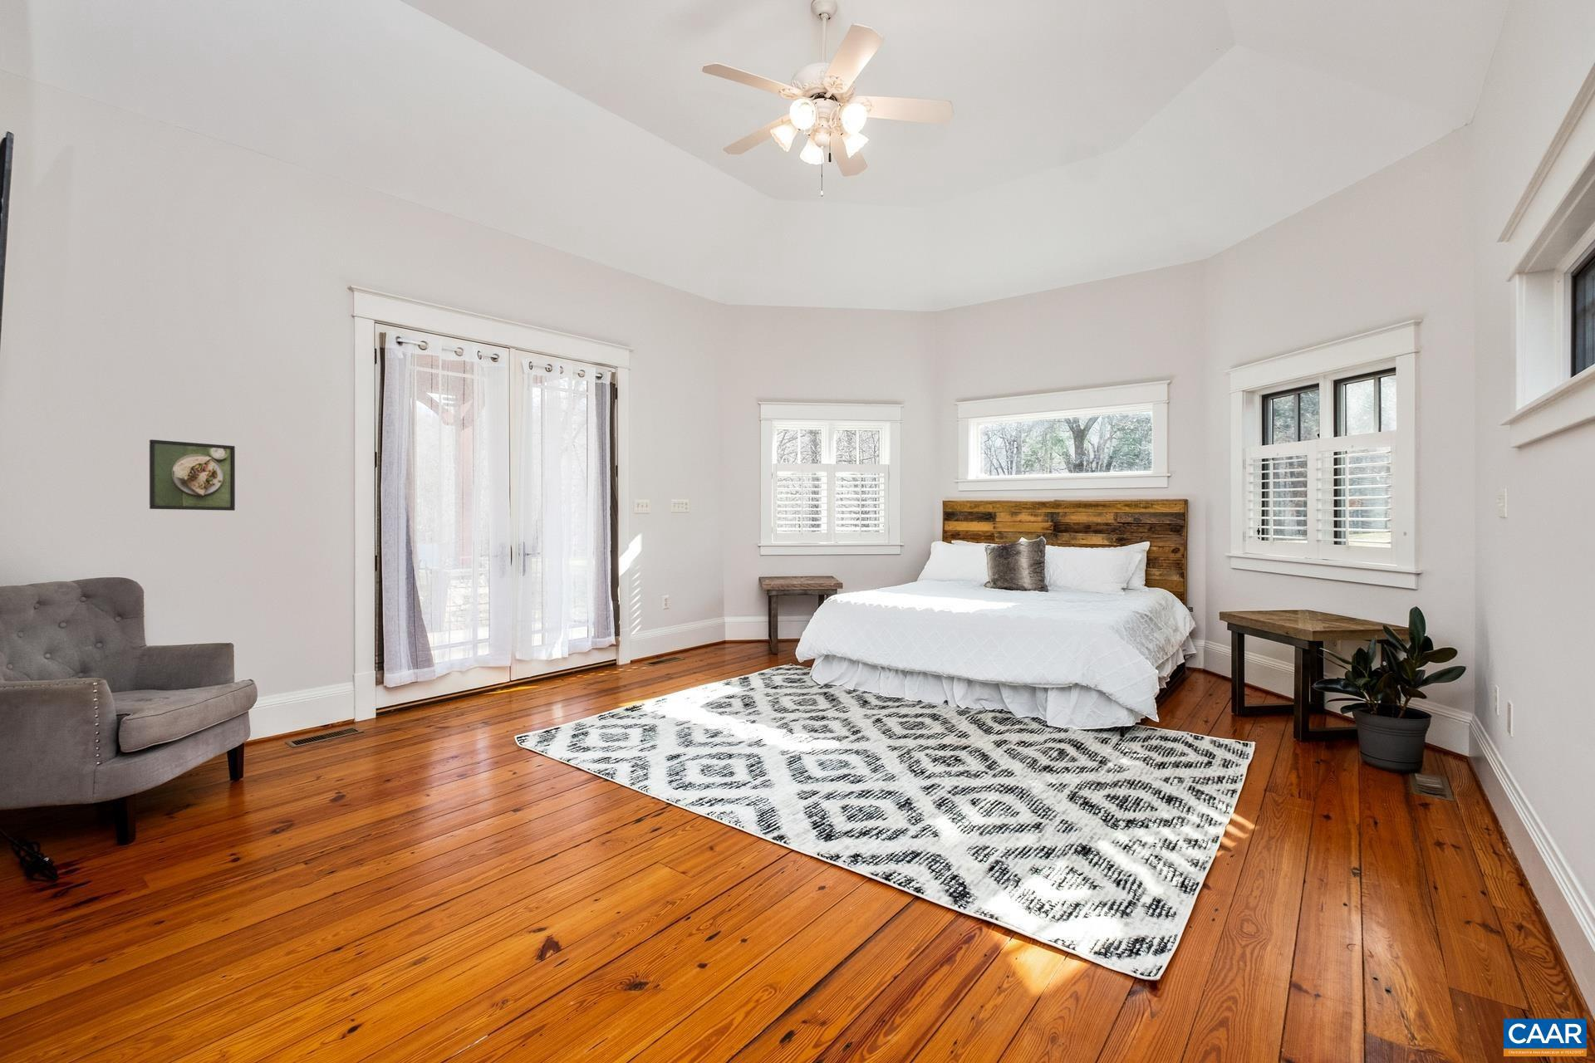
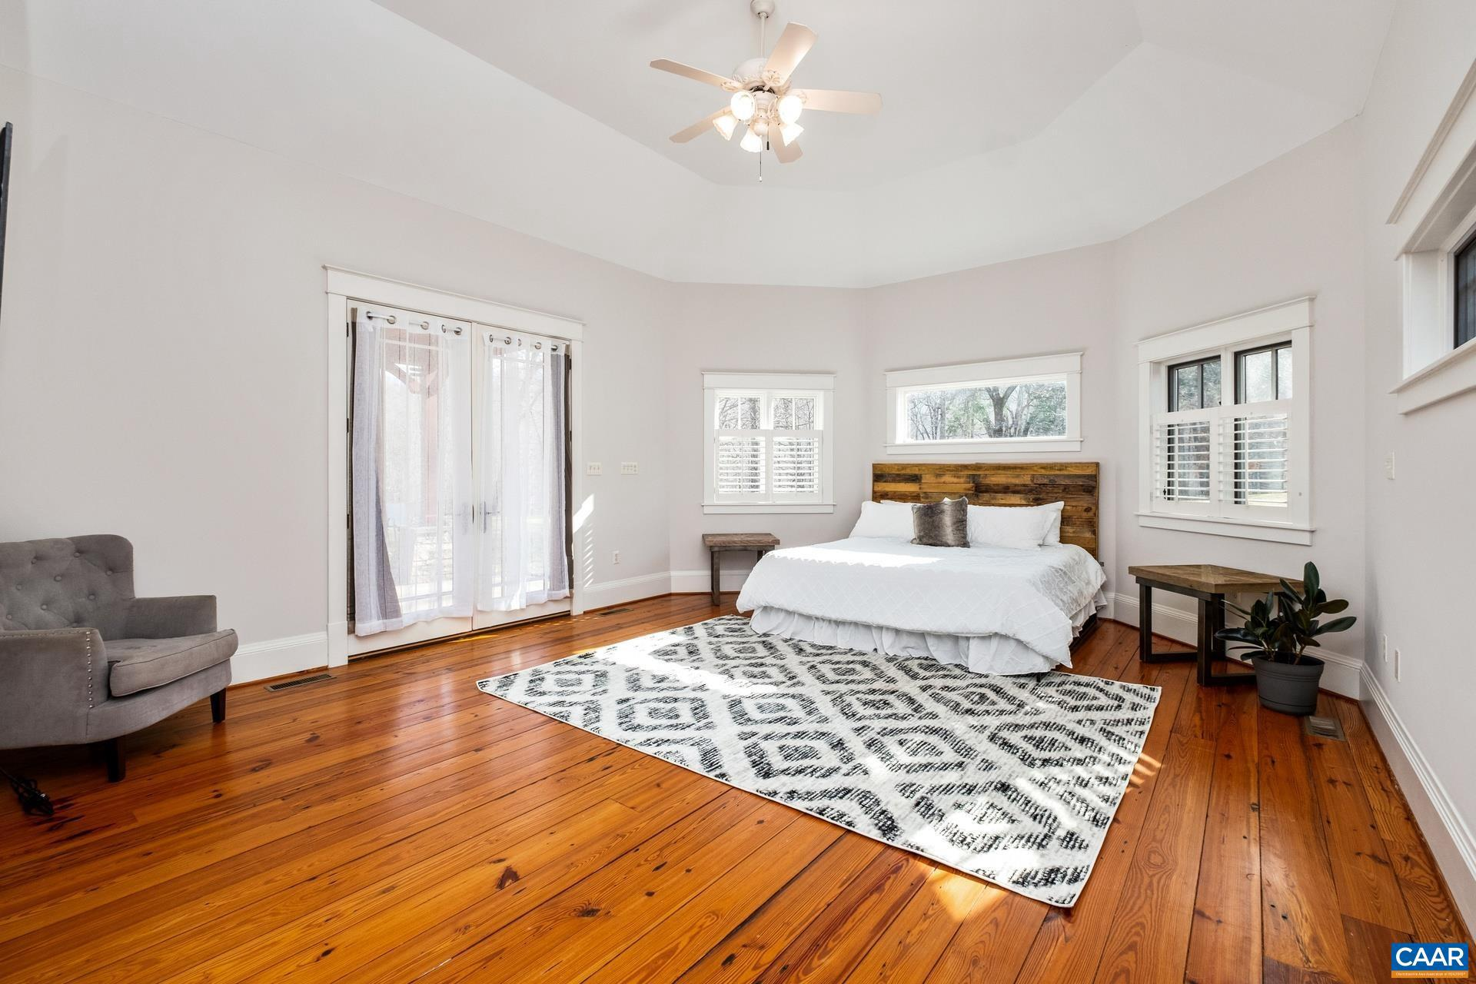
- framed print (193, 476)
